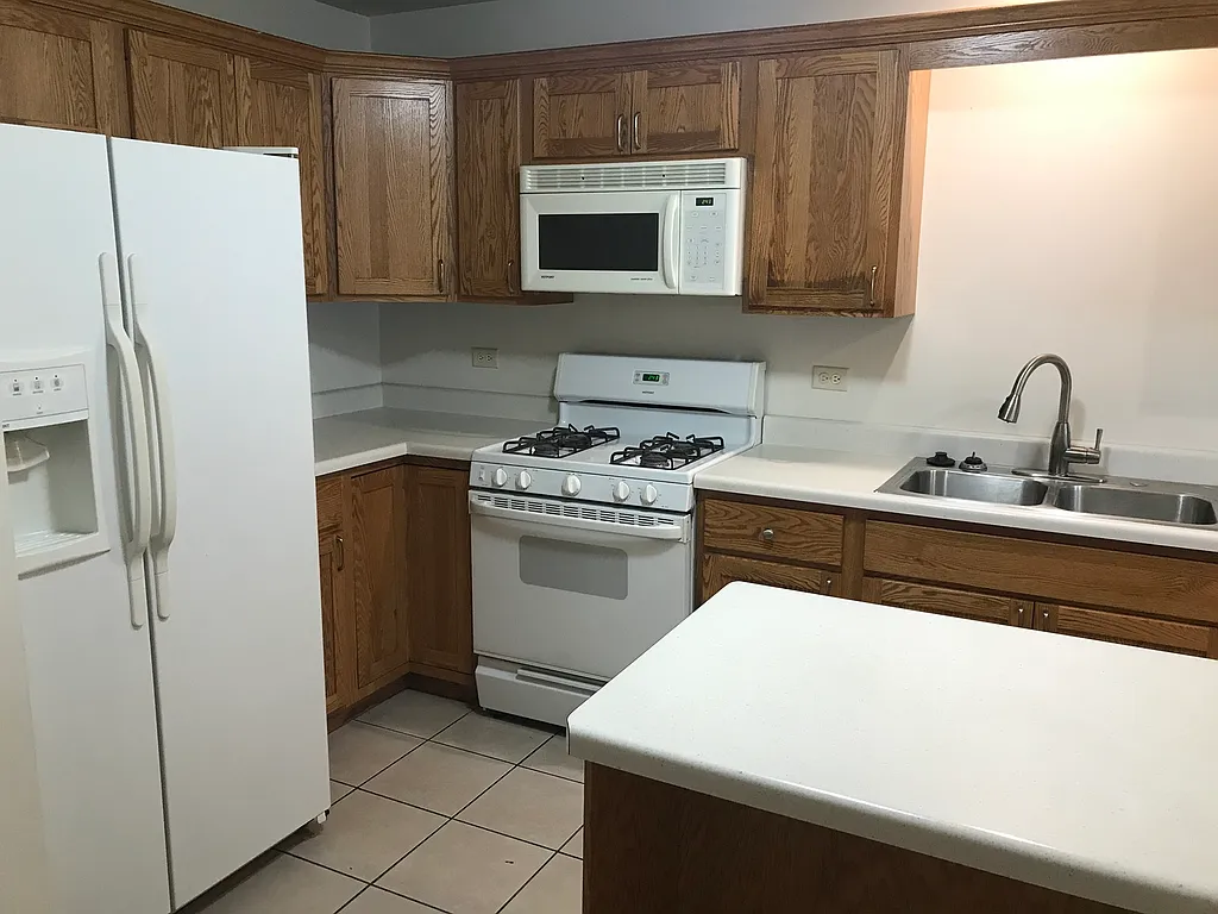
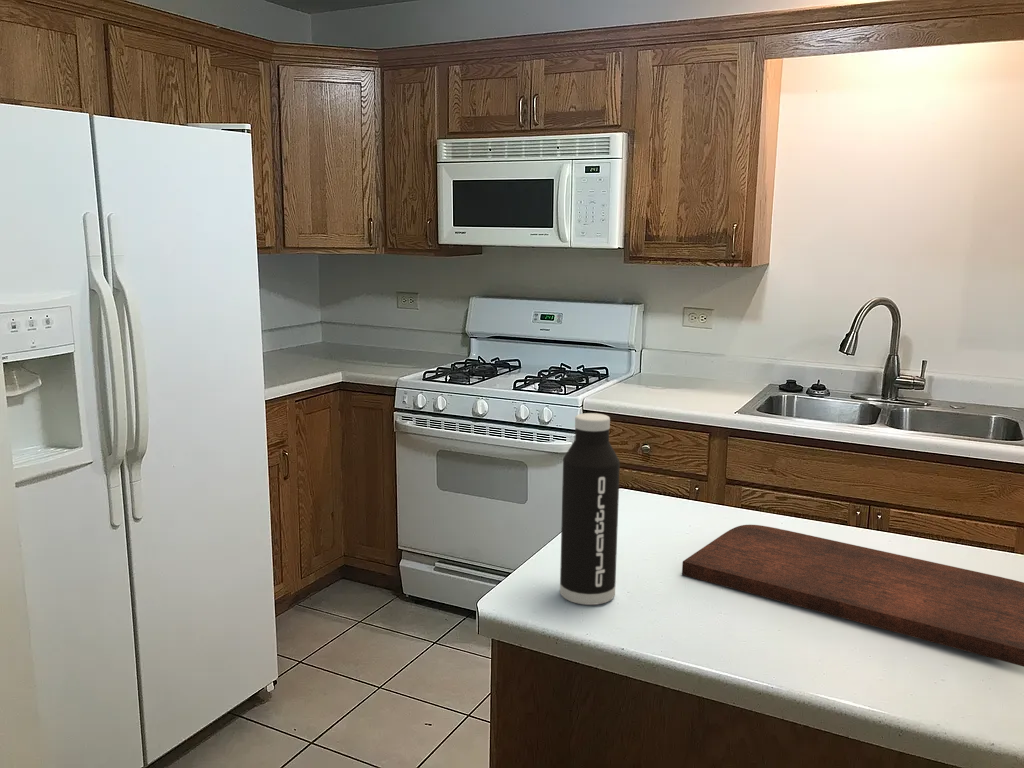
+ water bottle (590, 506)
+ cutting board (863, 581)
